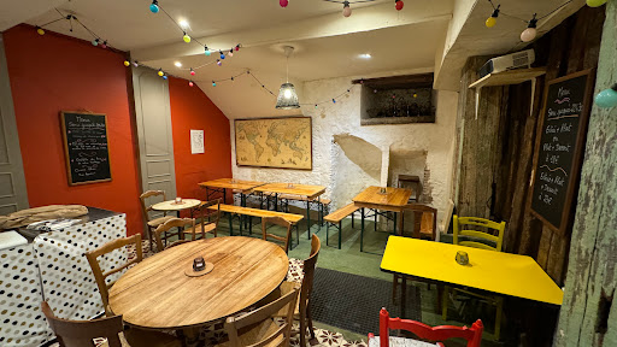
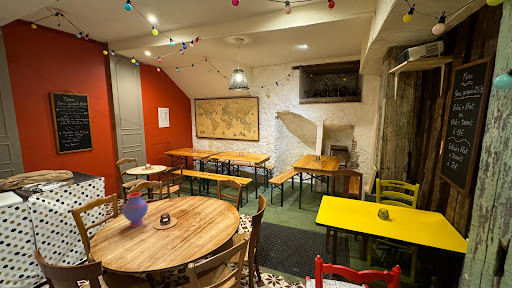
+ vase (135, 209)
